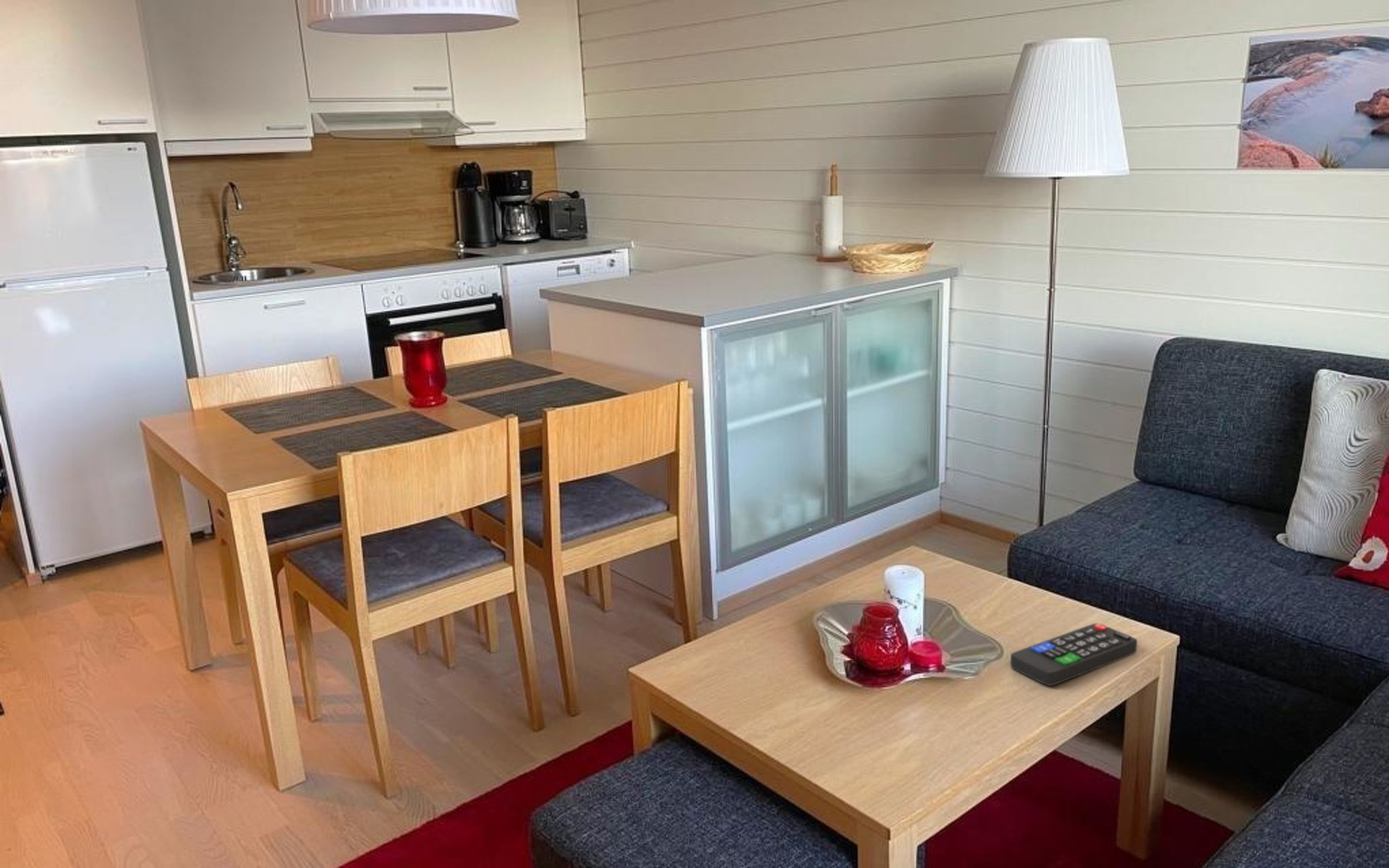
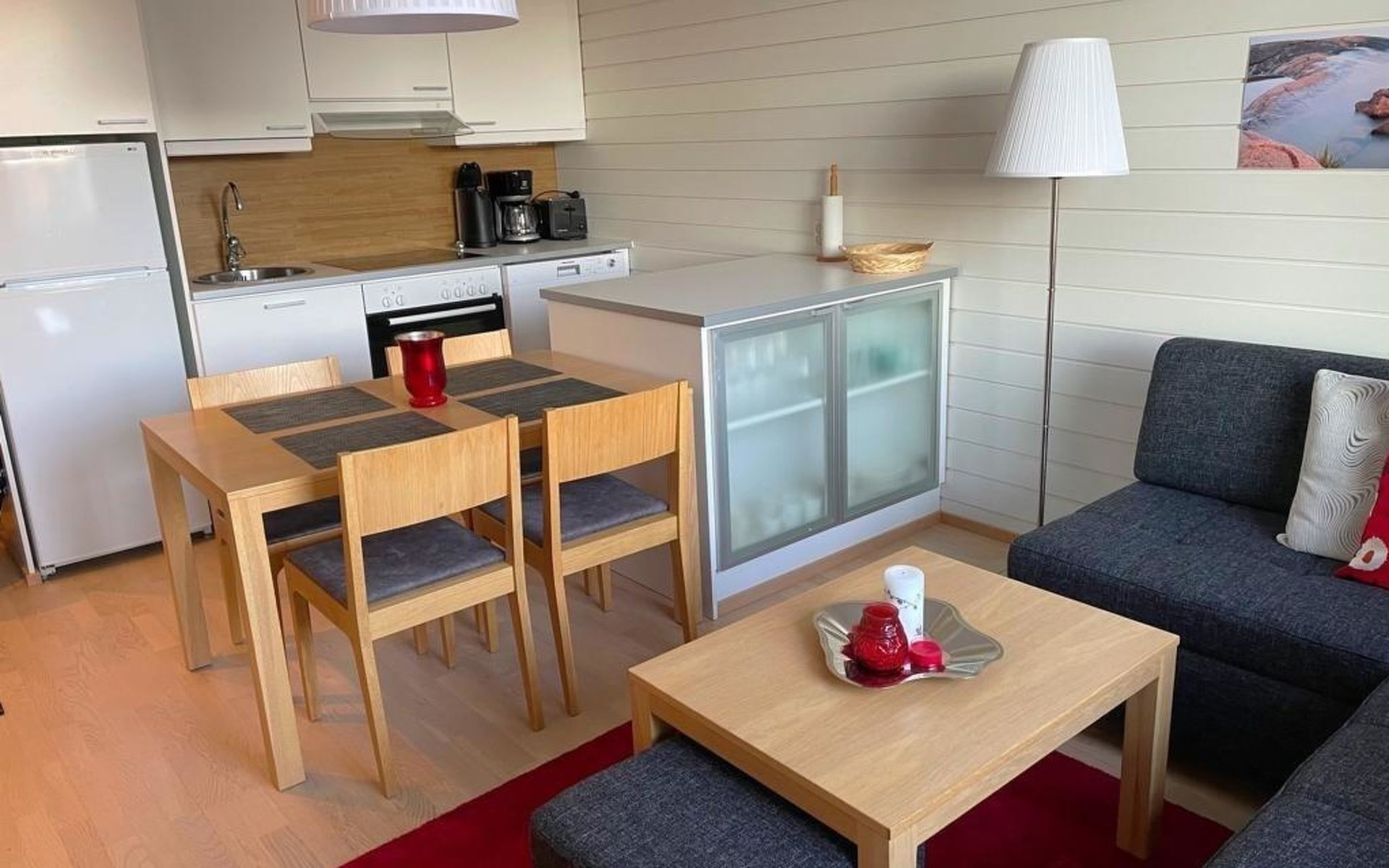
- remote control (1074, 652)
